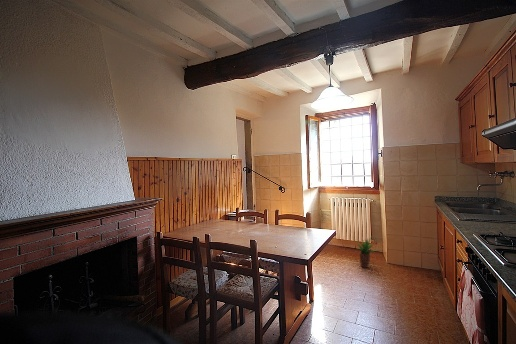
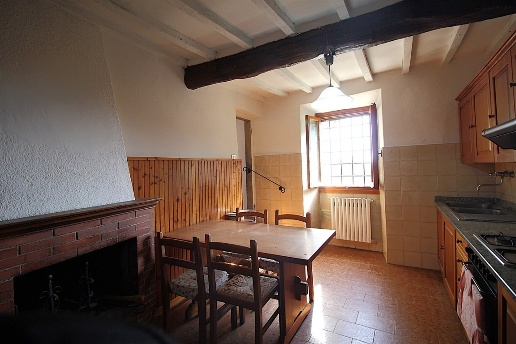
- potted plant (366, 250)
